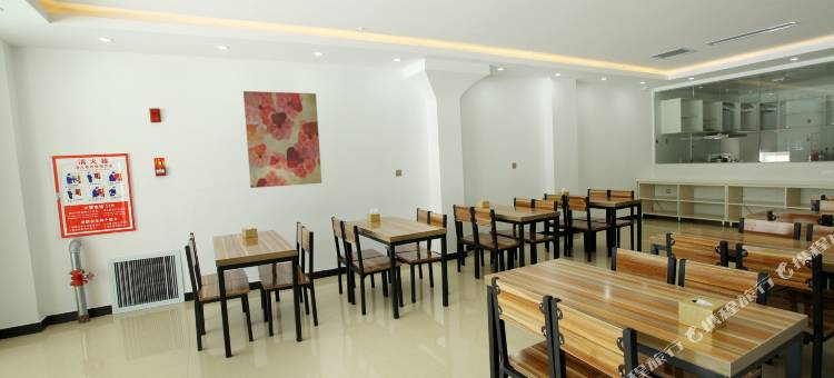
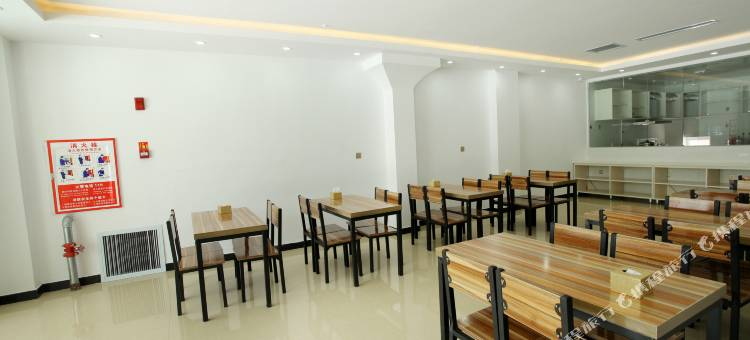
- wall art (284, 139)
